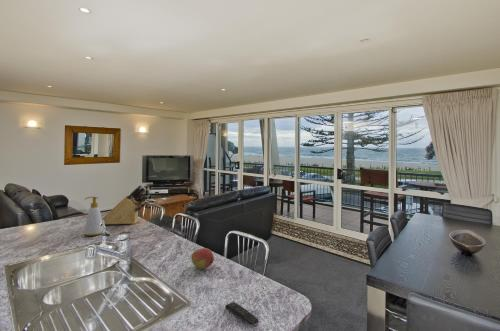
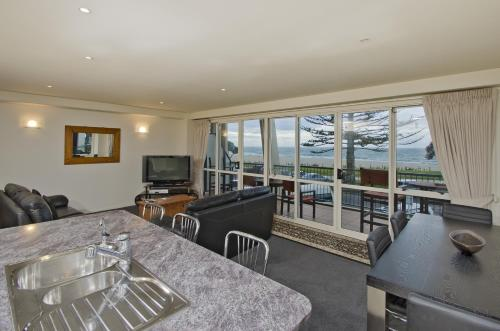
- soap bottle (93, 215)
- knife block (125, 203)
- remote control (242, 313)
- fruit (202, 258)
